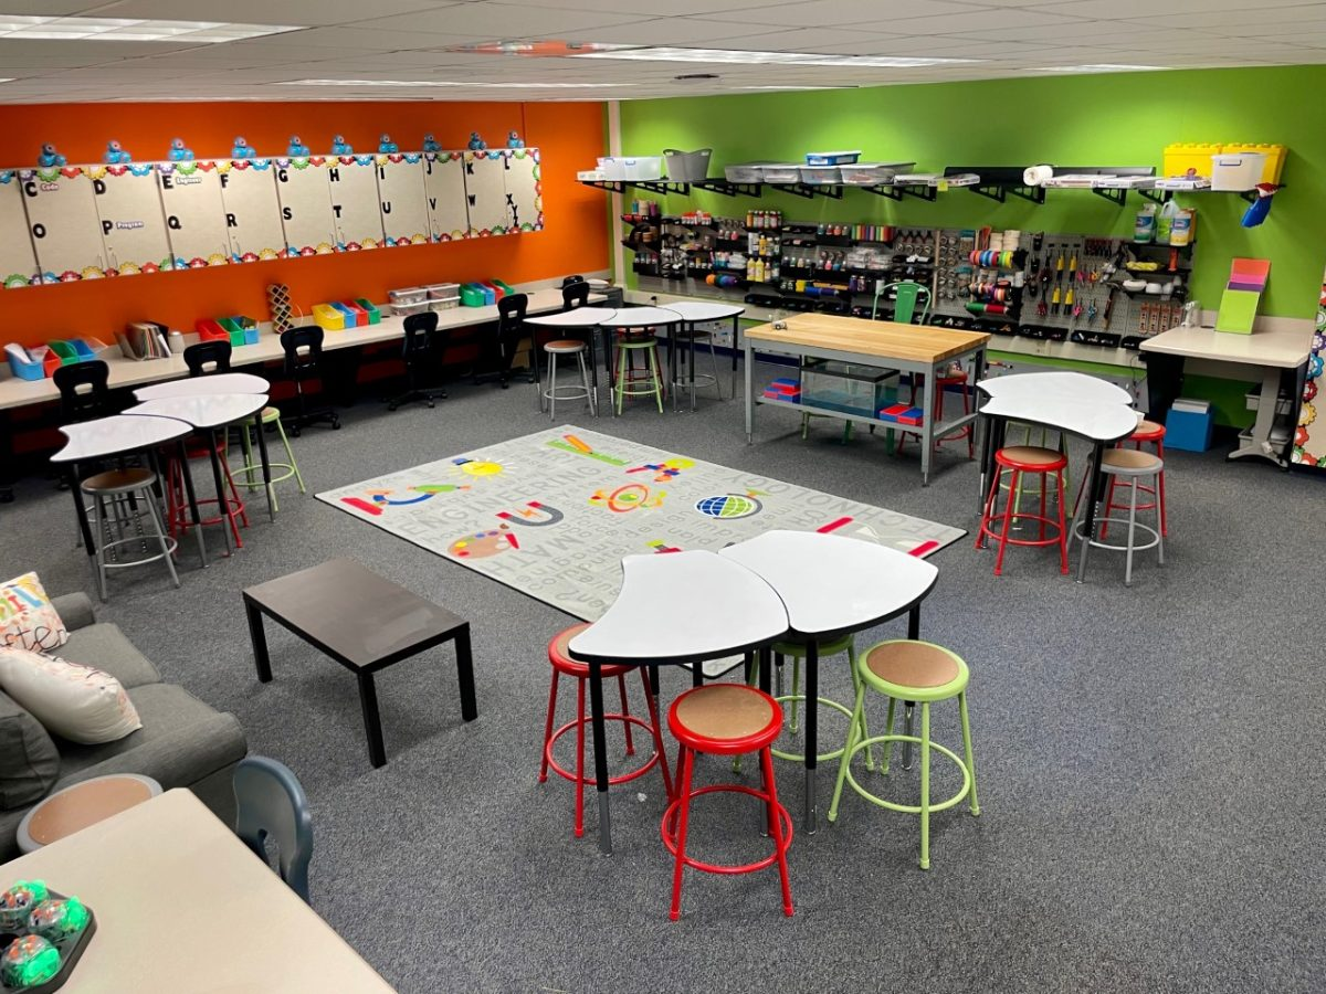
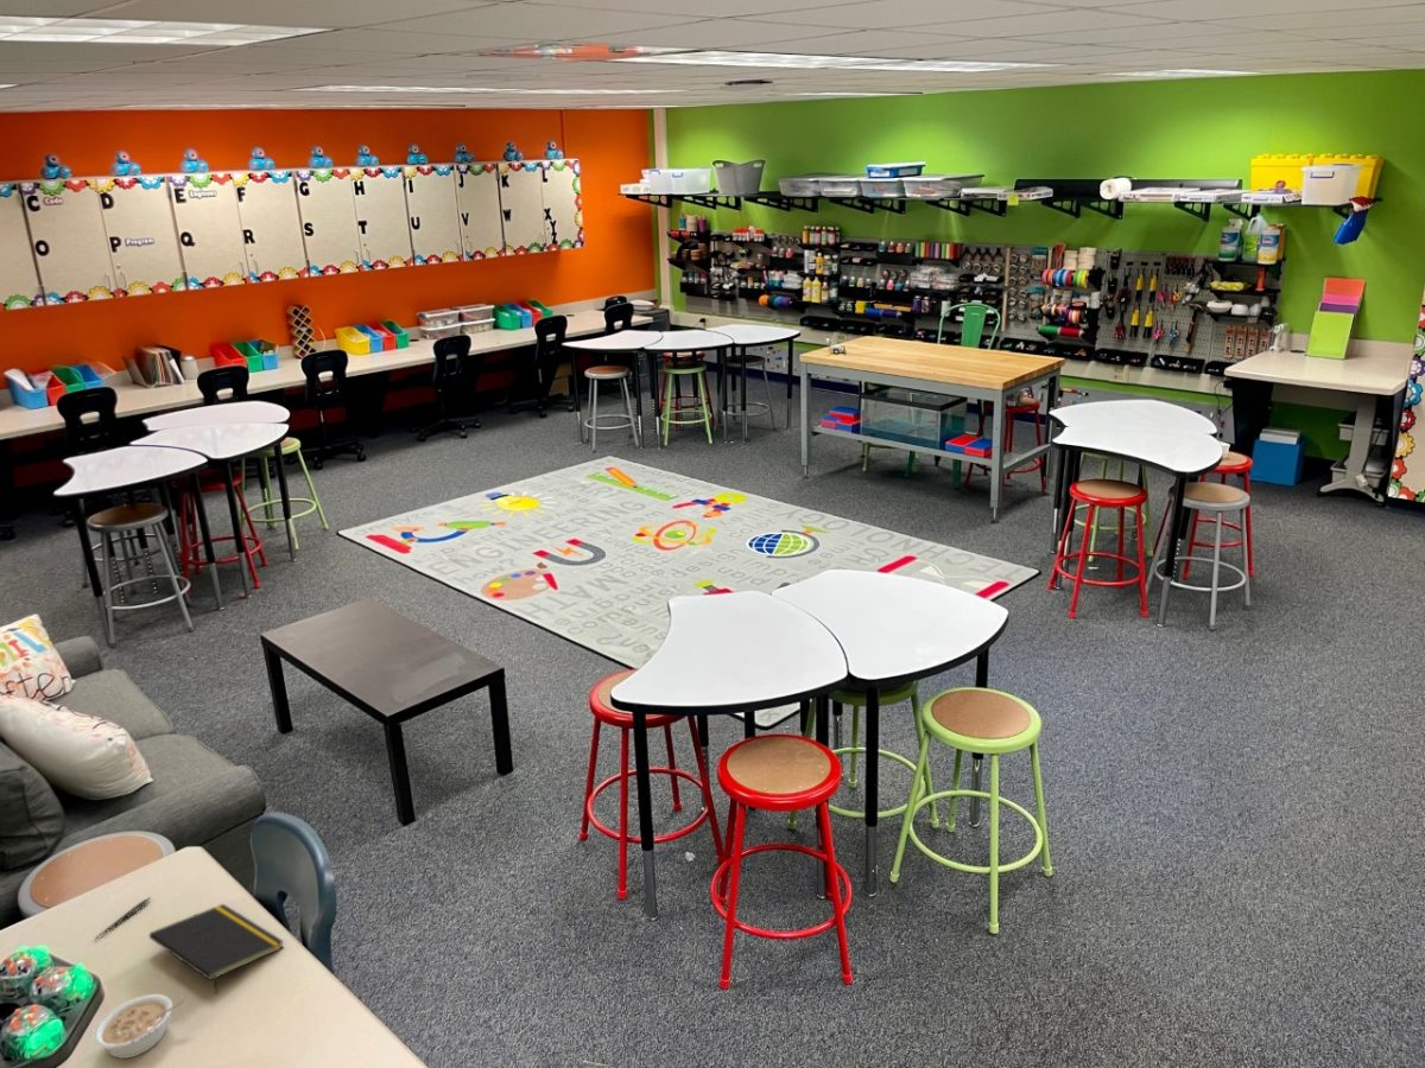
+ notepad (216, 940)
+ legume (138, 1025)
+ pen (122, 916)
